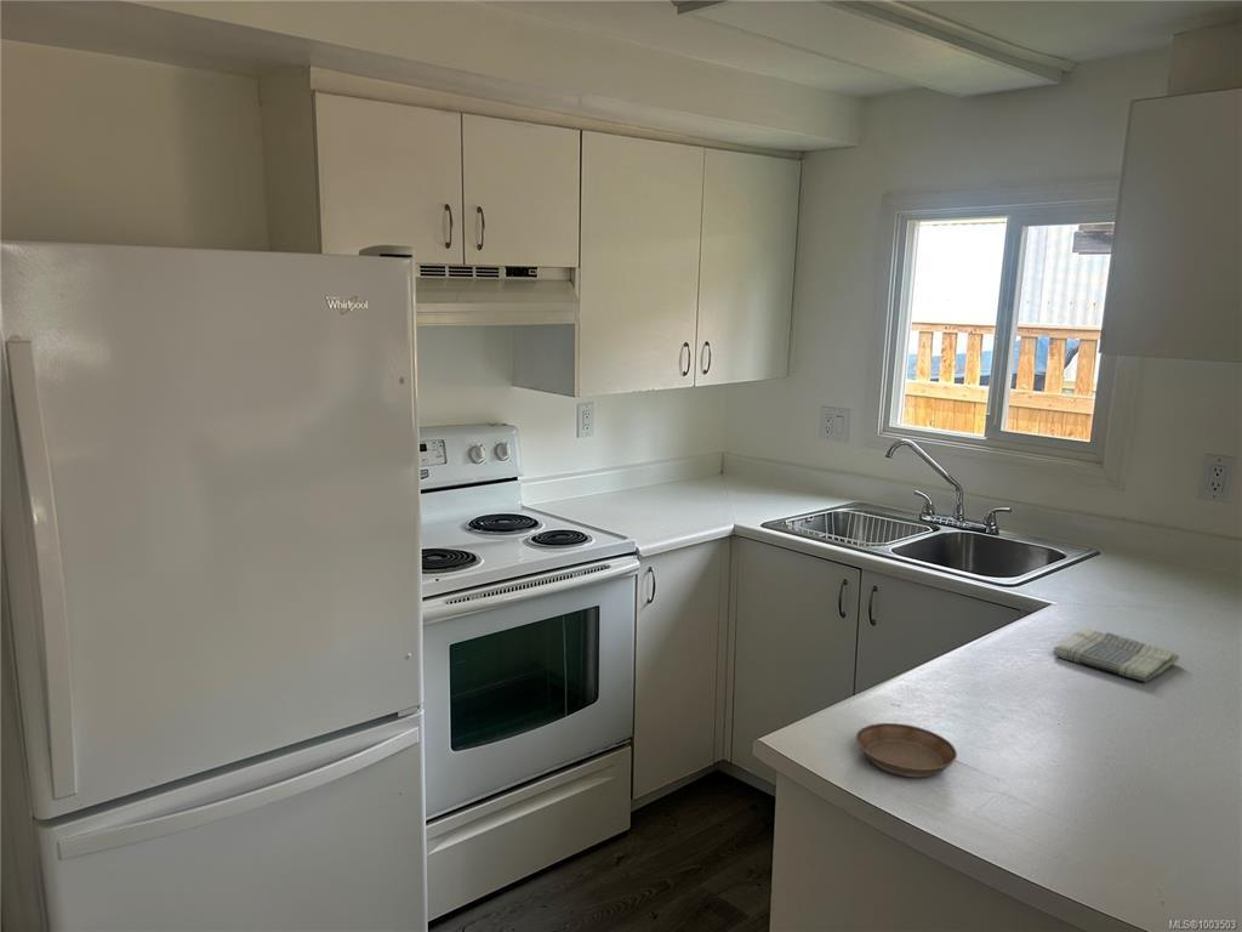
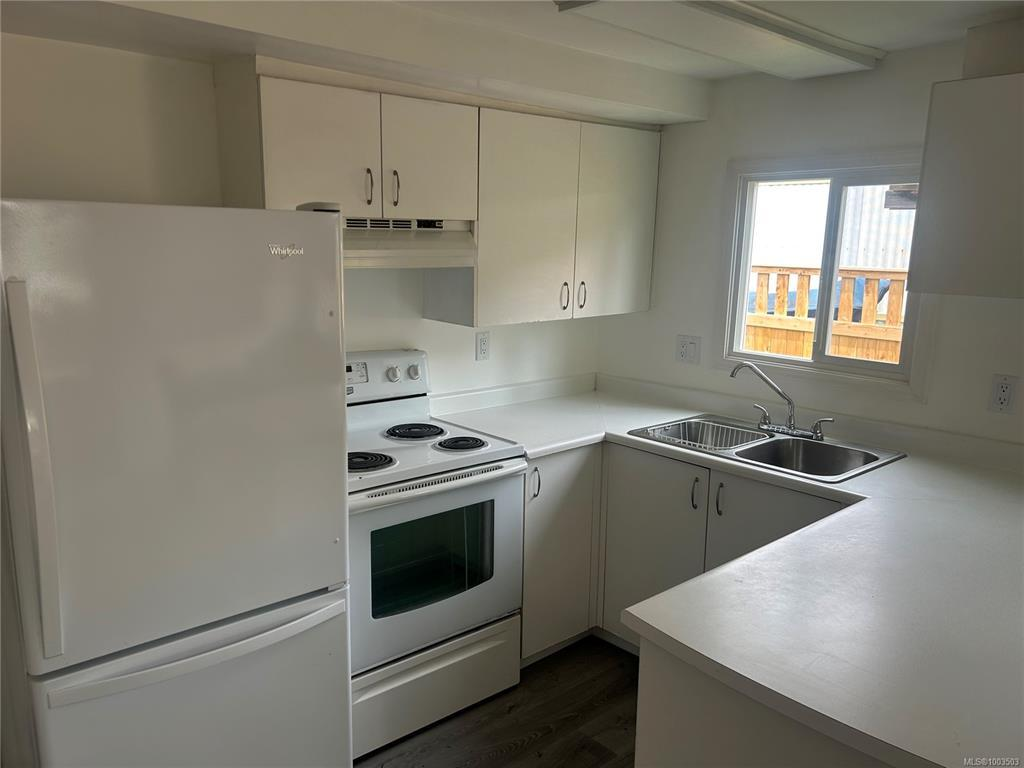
- saucer (905, 751)
- dish towel (1116, 652)
